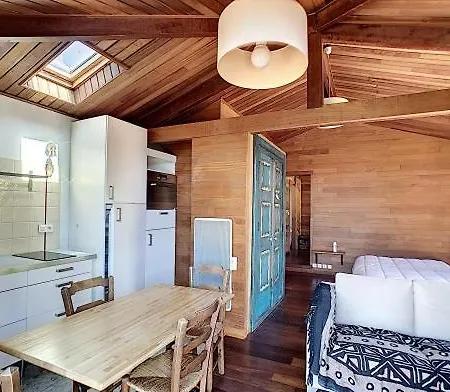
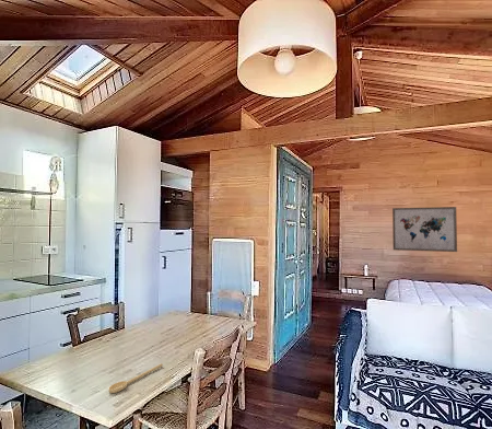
+ spoon (138, 376)
+ wall art (423, 229)
